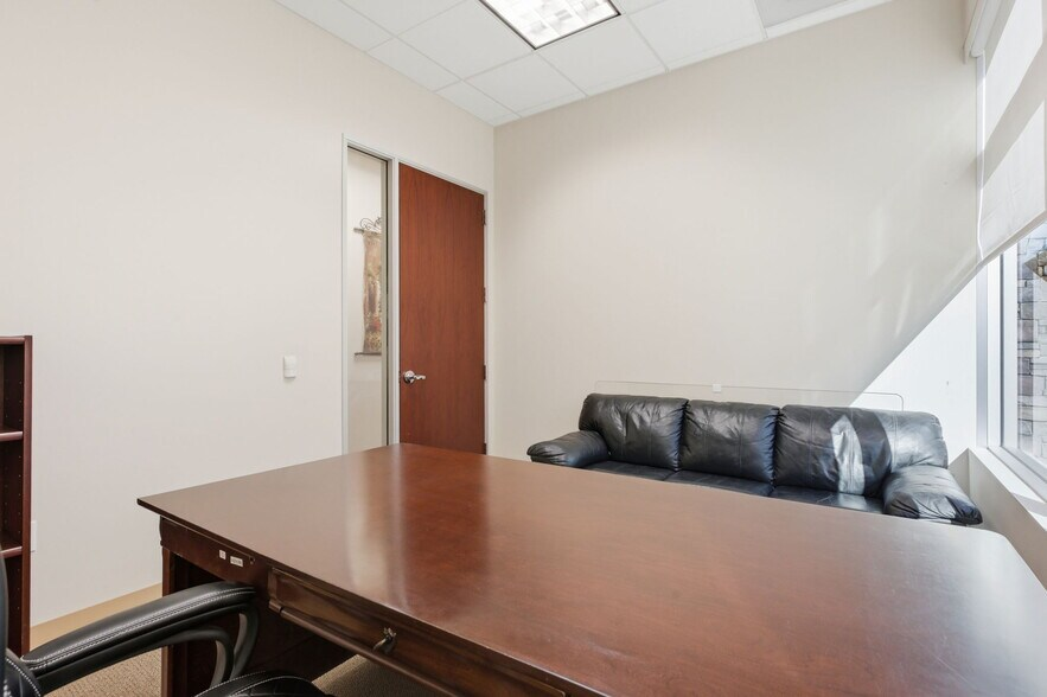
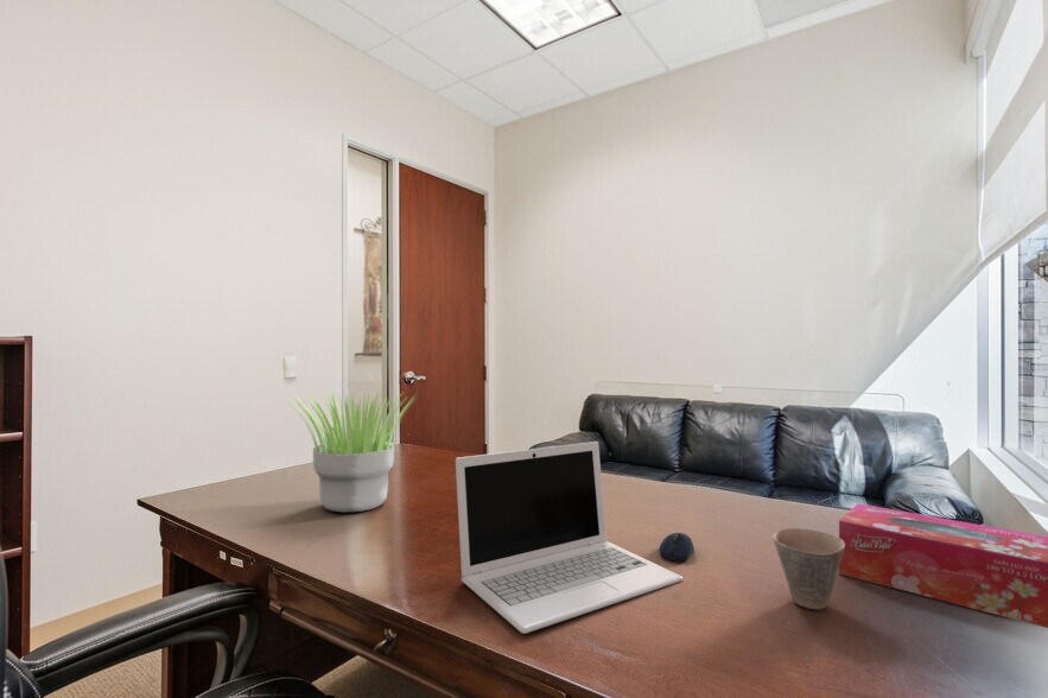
+ cup (807, 570)
+ tissue box (941, 556)
+ potted plant (355, 449)
+ computer mouse (677, 544)
+ laptop (567, 519)
